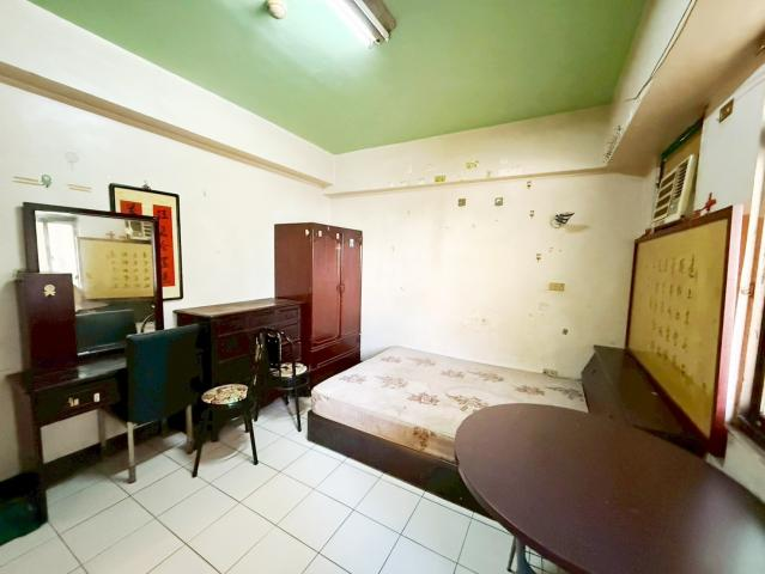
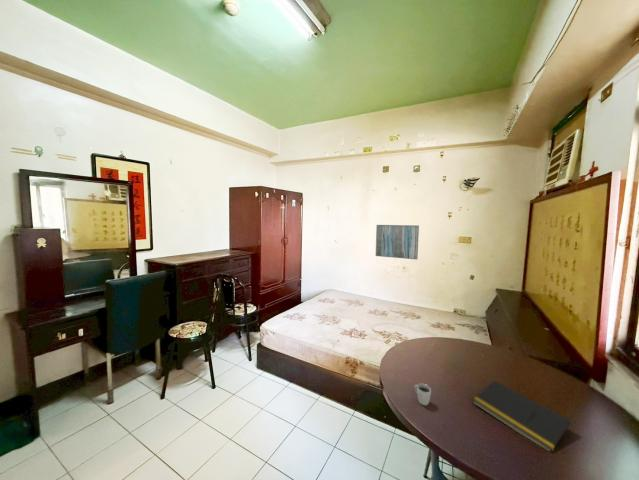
+ notepad (518, 411)
+ cup (422, 388)
+ wall art (396, 241)
